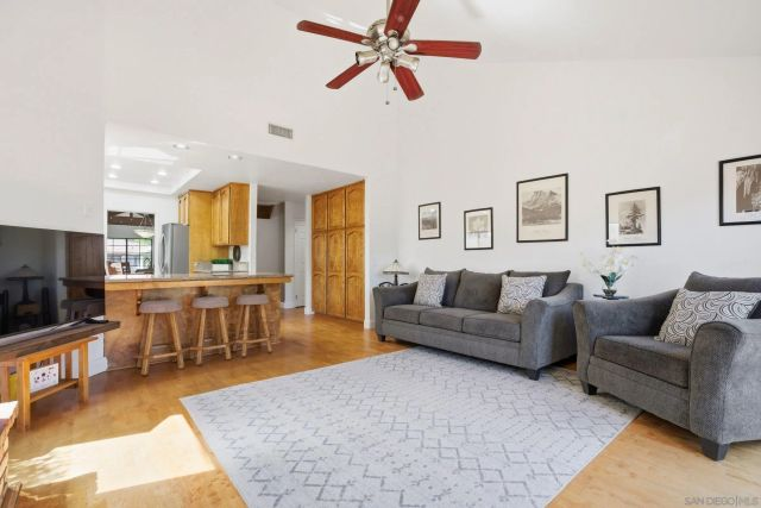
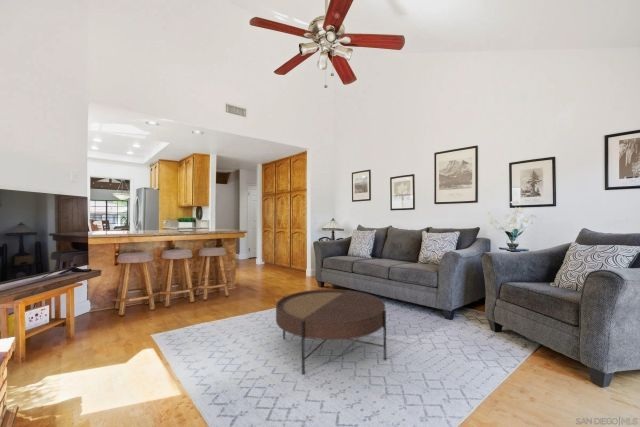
+ coffee table (330, 325)
